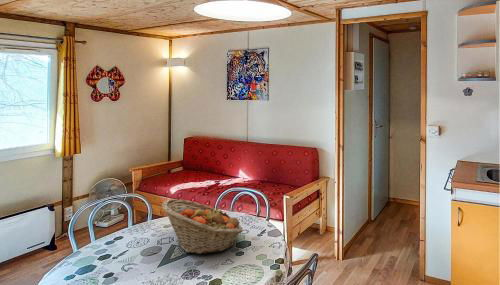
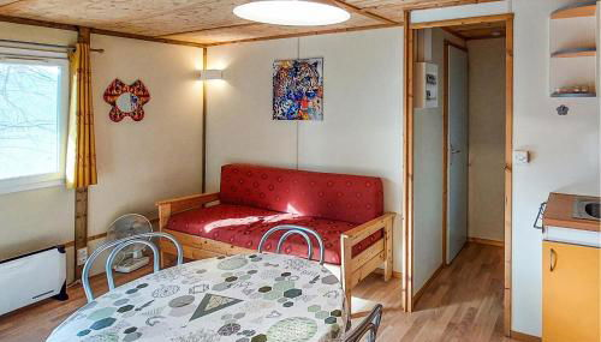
- fruit basket (202, 222)
